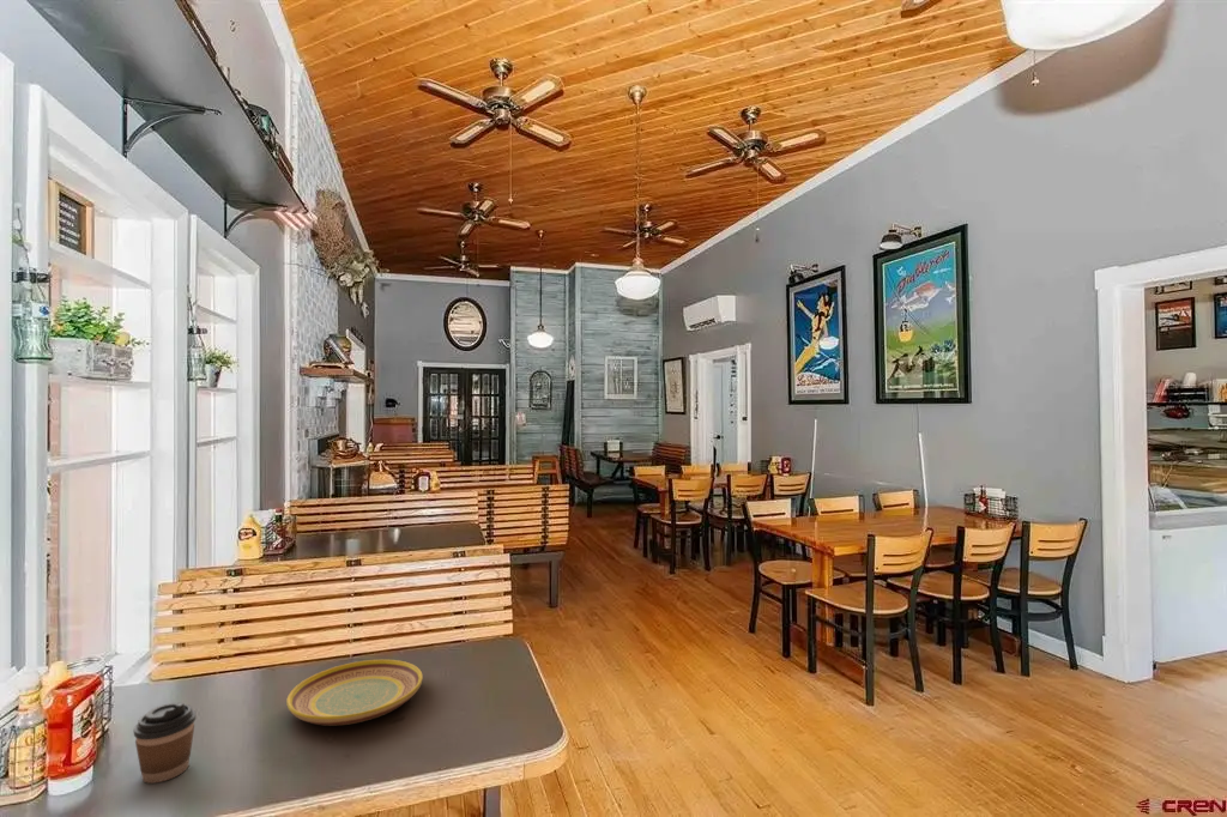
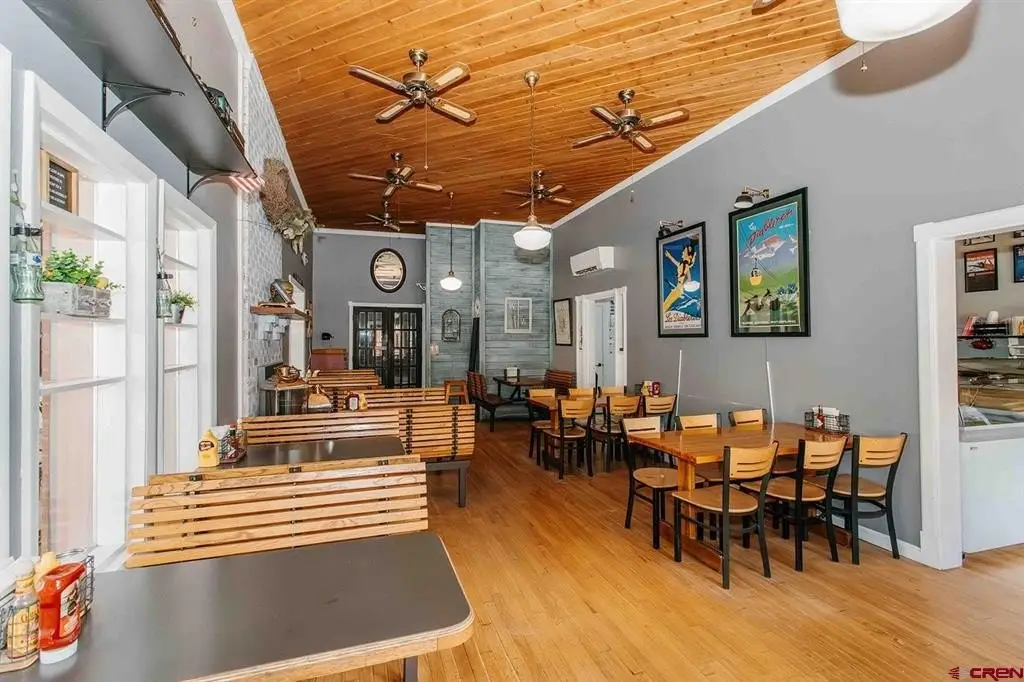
- plate (357, 692)
- coffee cup (165, 738)
